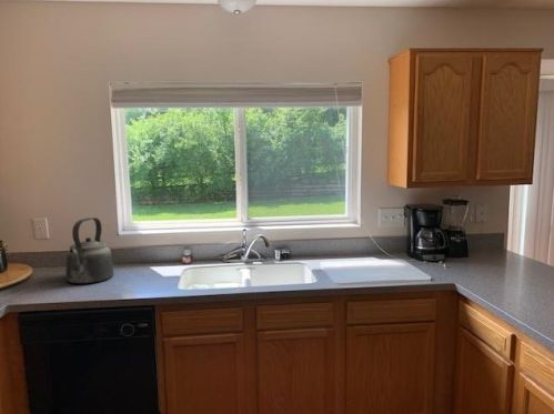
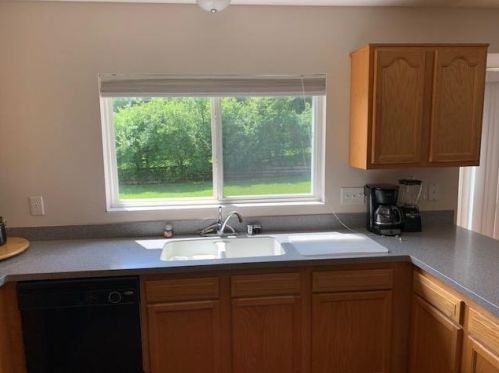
- kettle (85, 249)
